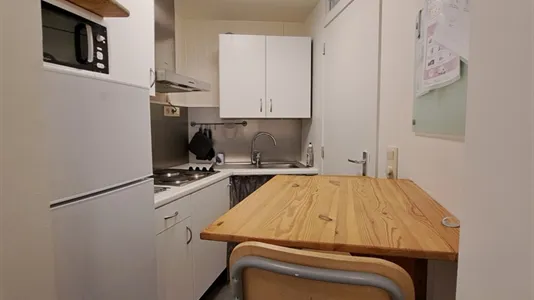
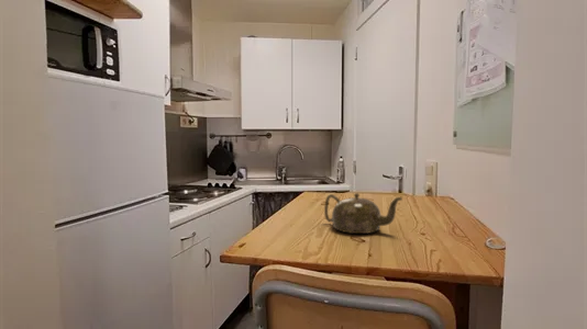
+ teapot (359, 211)
